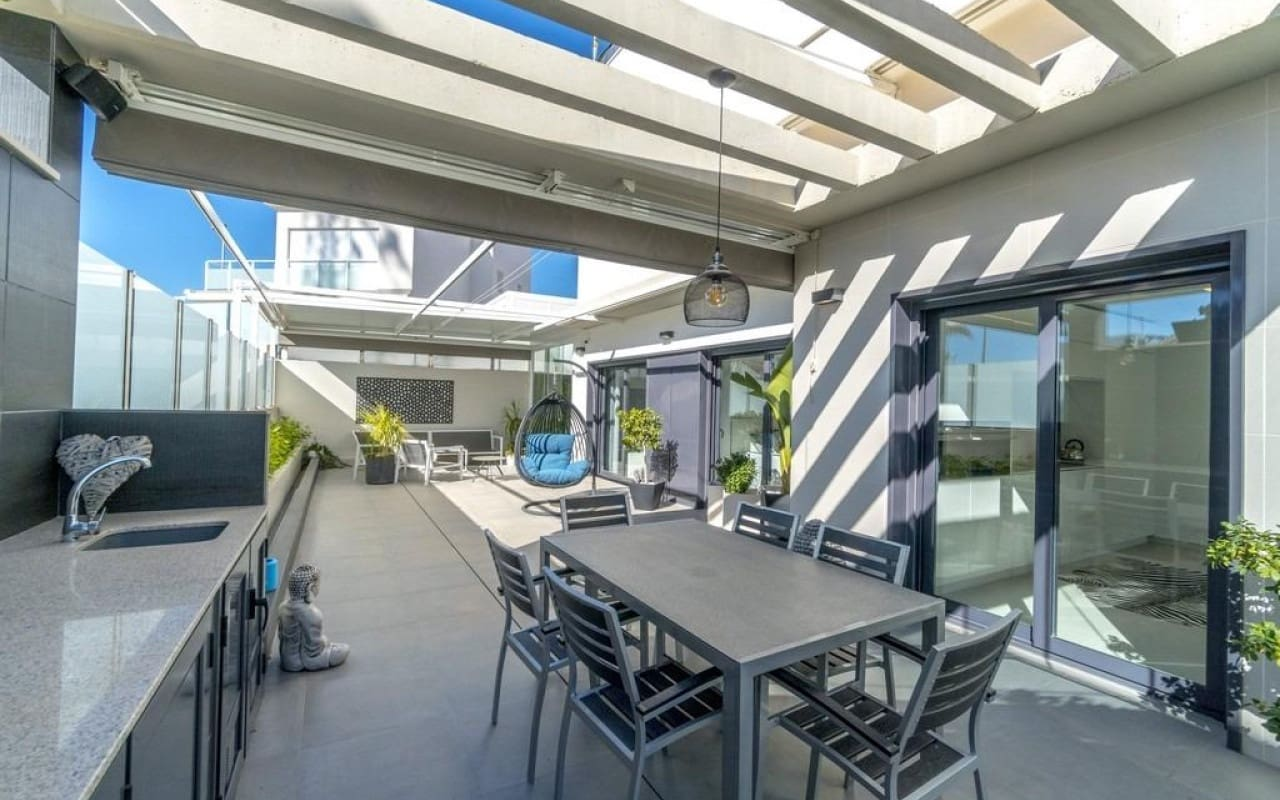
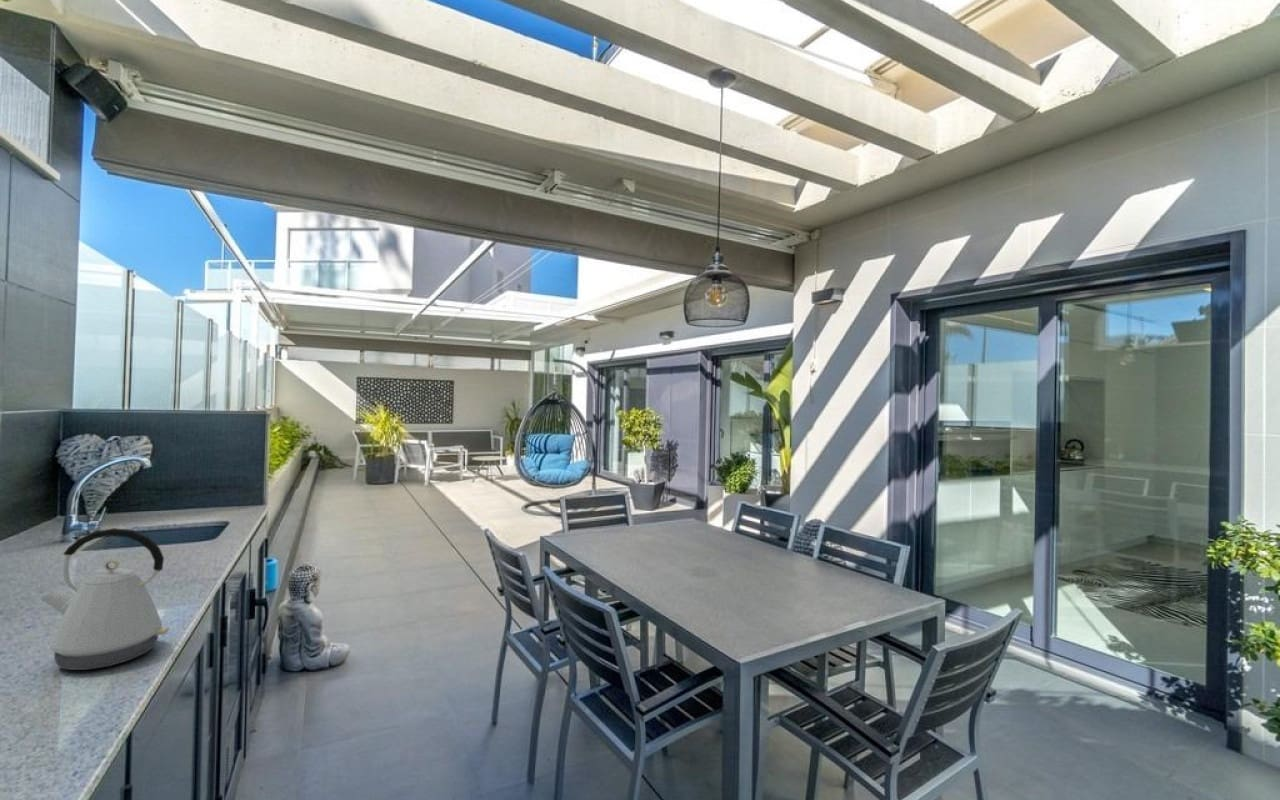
+ kettle (106, 592)
